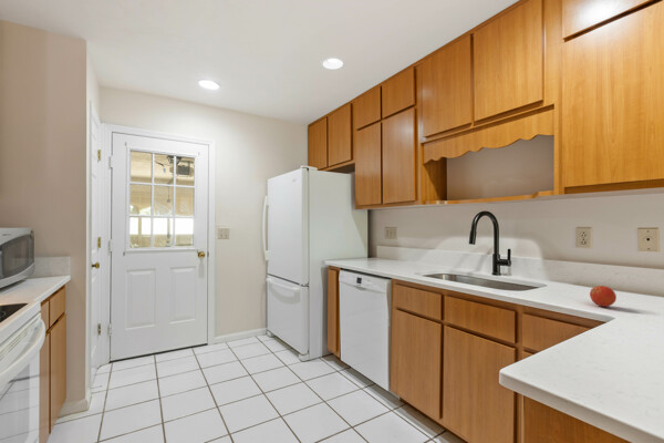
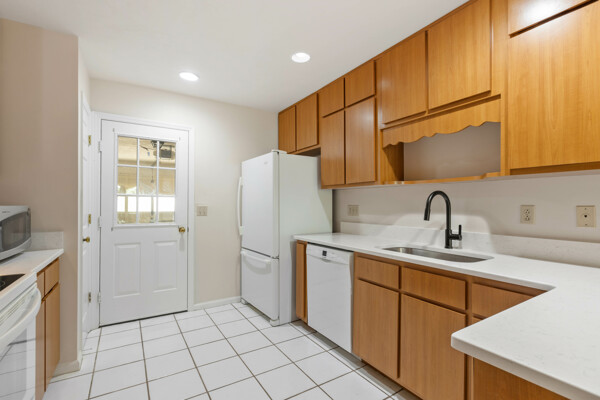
- fruit (602, 296)
